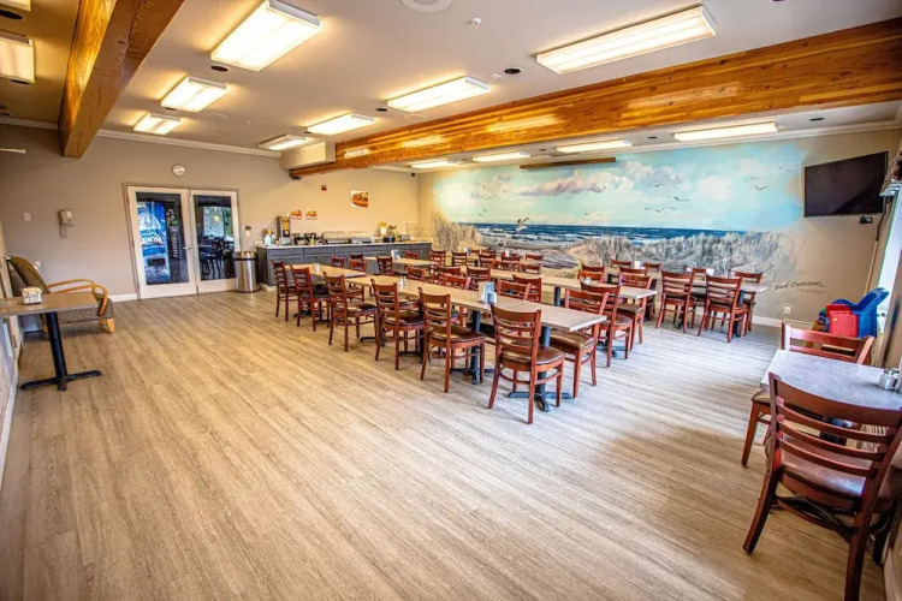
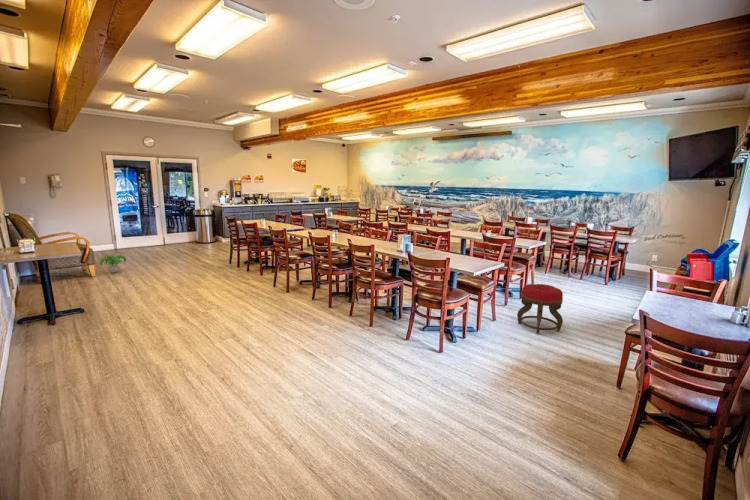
+ decorative plant (113, 264)
+ stool (540, 307)
